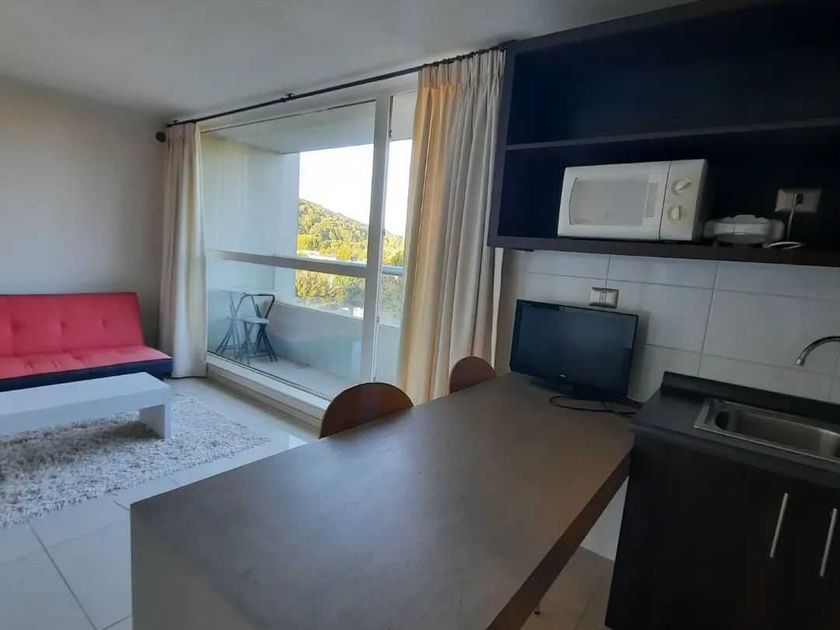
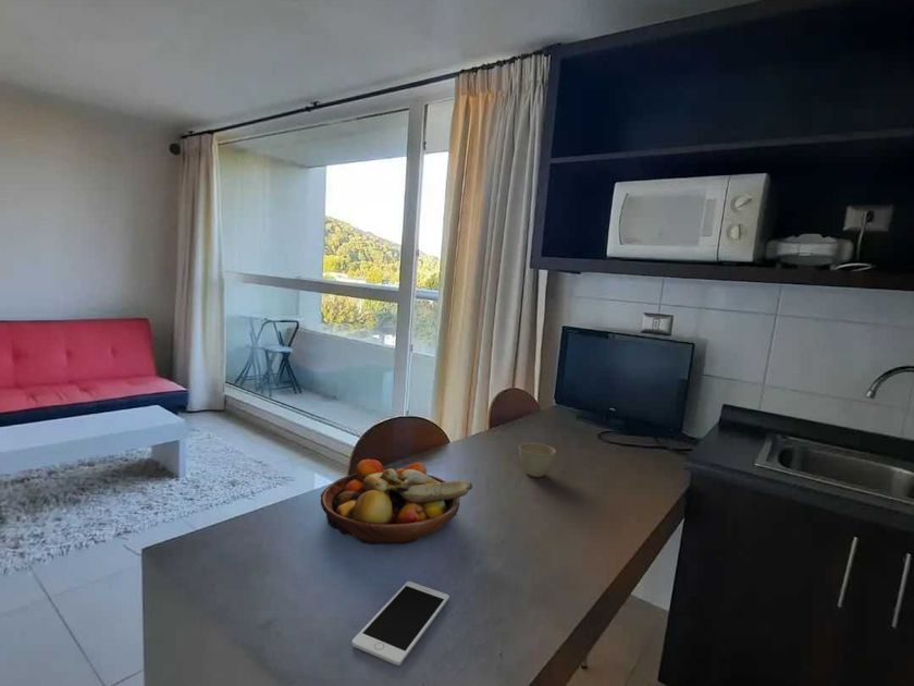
+ cell phone (404, 617)
+ flower pot (535, 461)
+ fruit bowl (394, 489)
